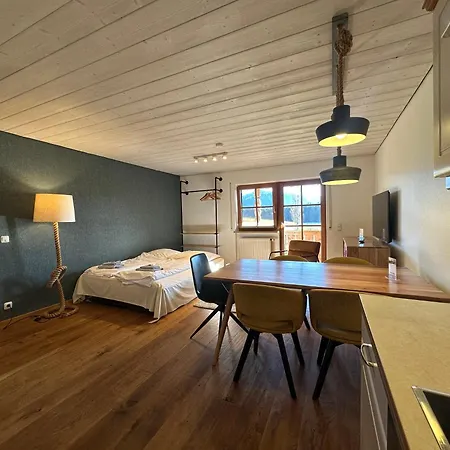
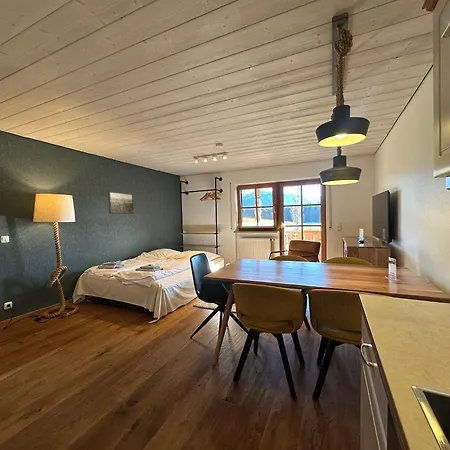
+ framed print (121, 203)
